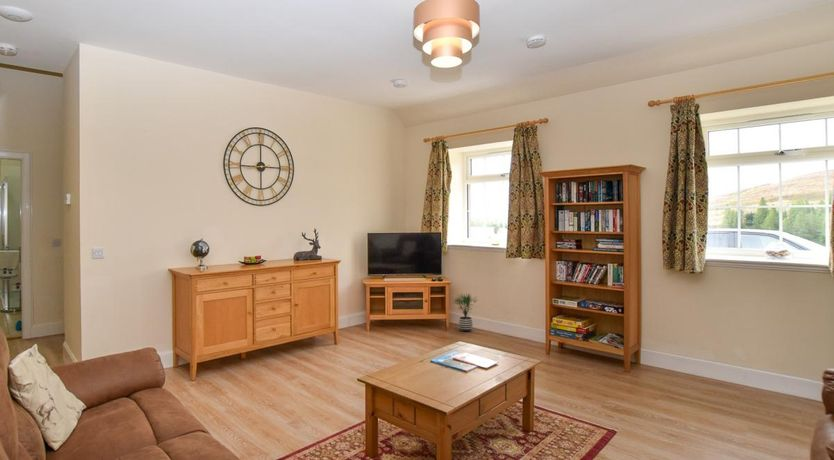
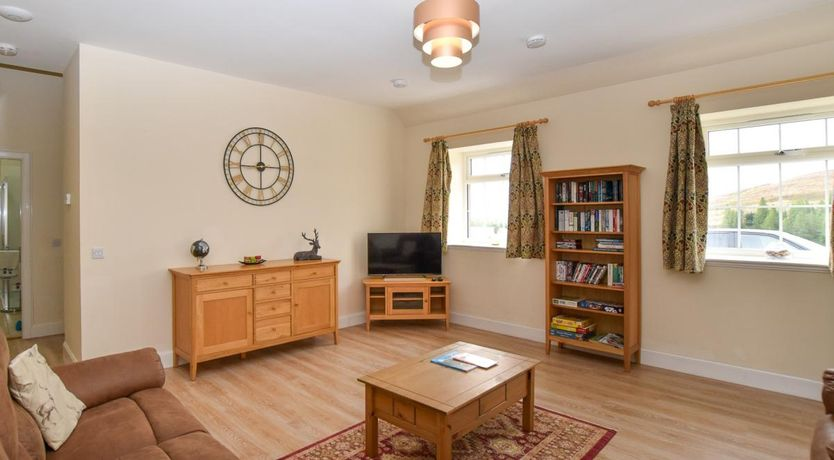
- potted plant (464, 311)
